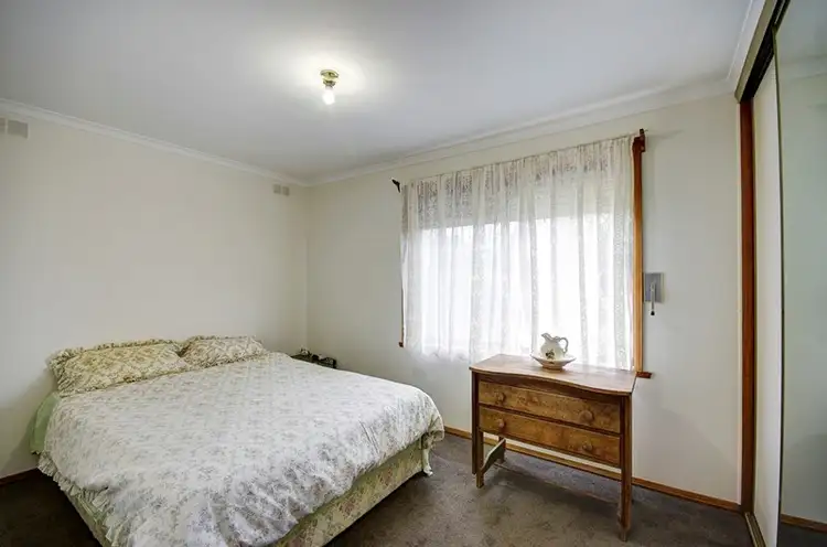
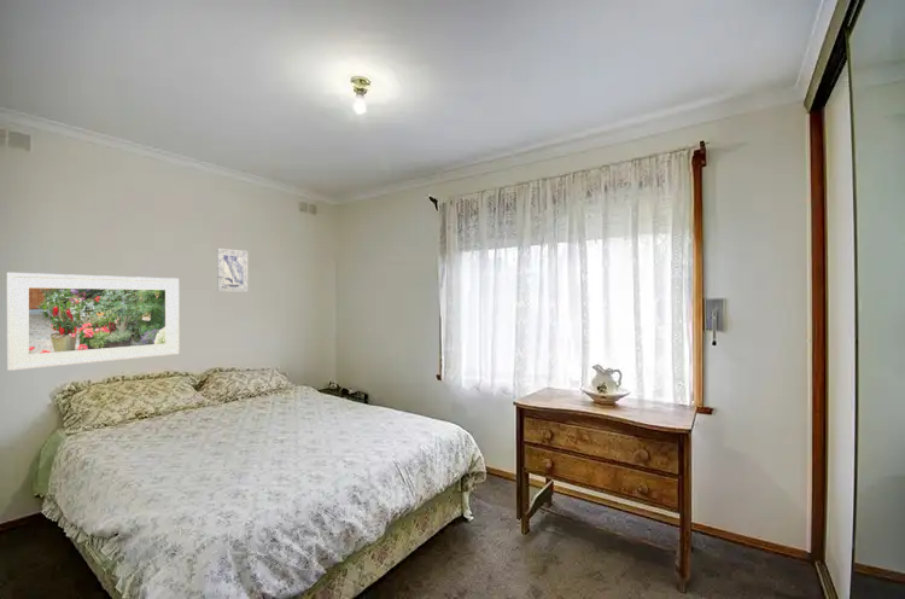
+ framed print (104, 318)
+ wall art (233, 271)
